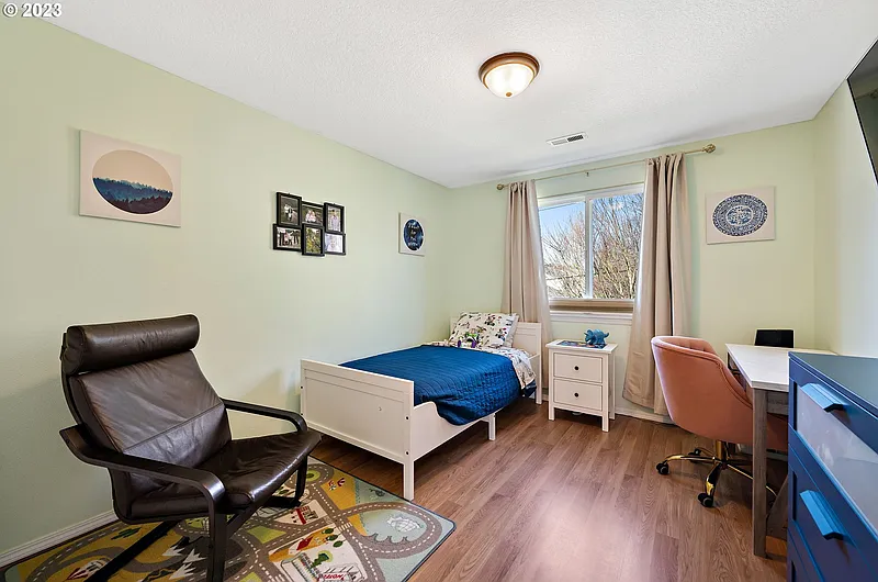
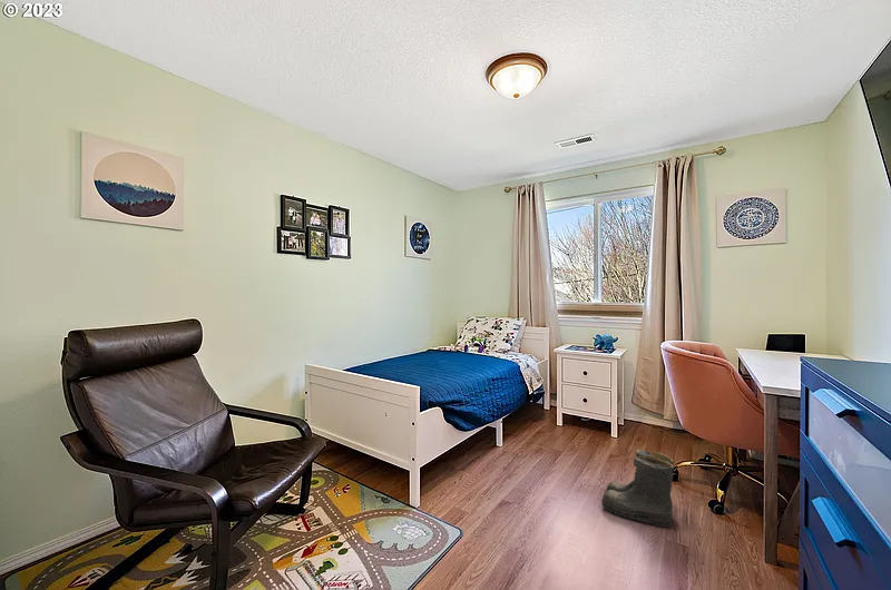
+ boots (636, 481)
